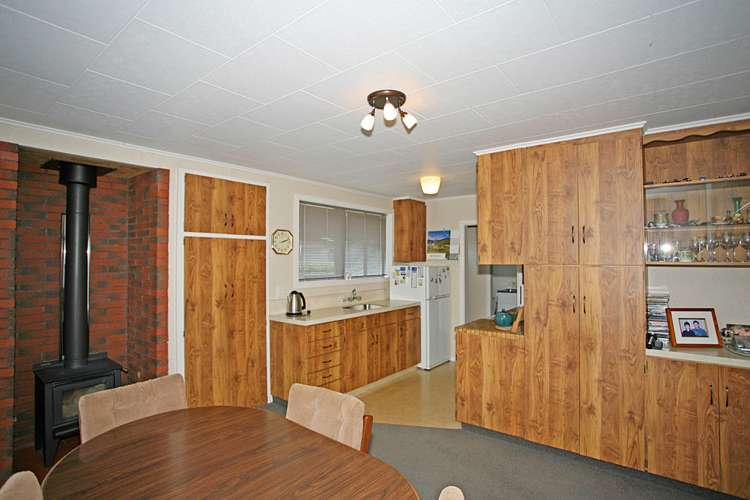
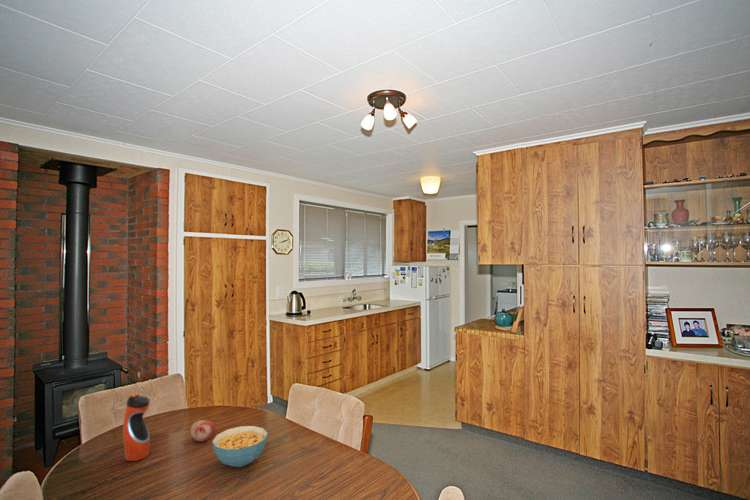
+ water bottle (136, 424)
+ fruit (202, 430)
+ cereal bowl (240, 449)
